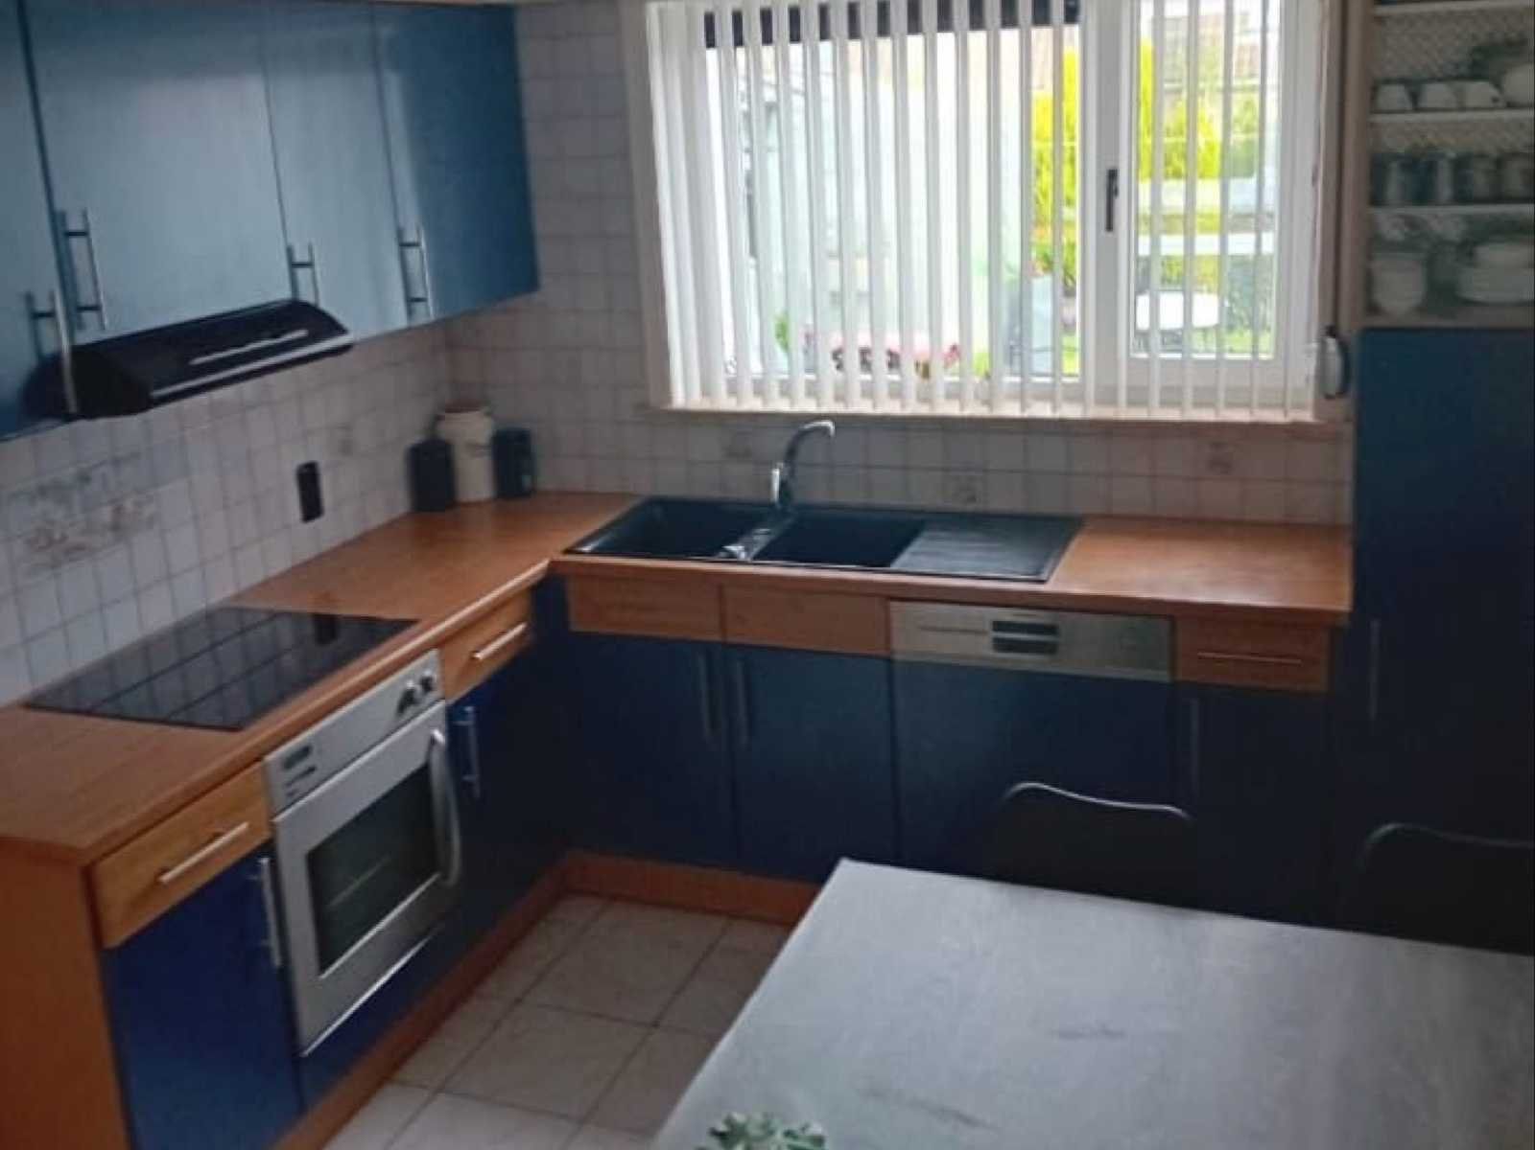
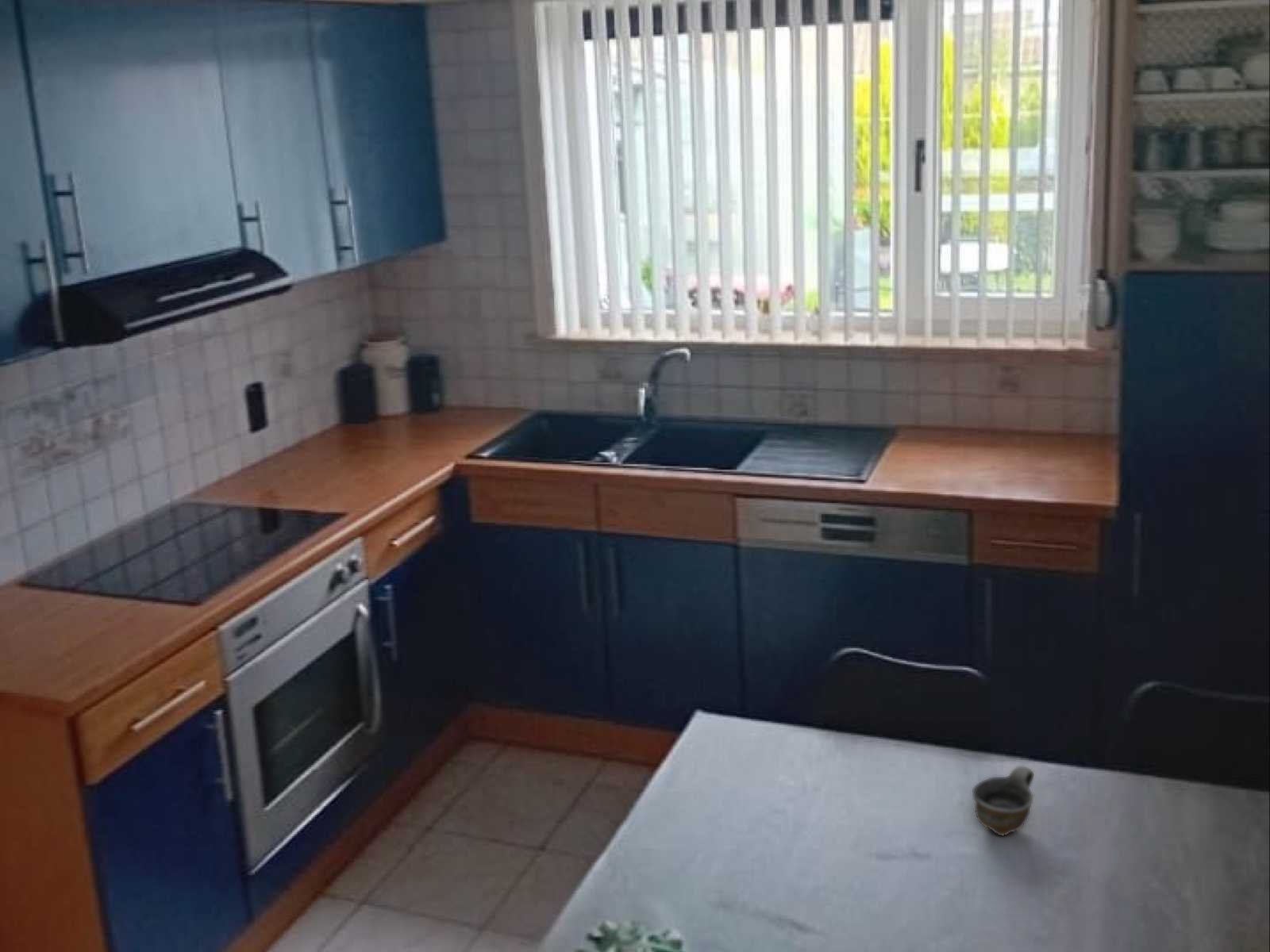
+ cup (1006, 803)
